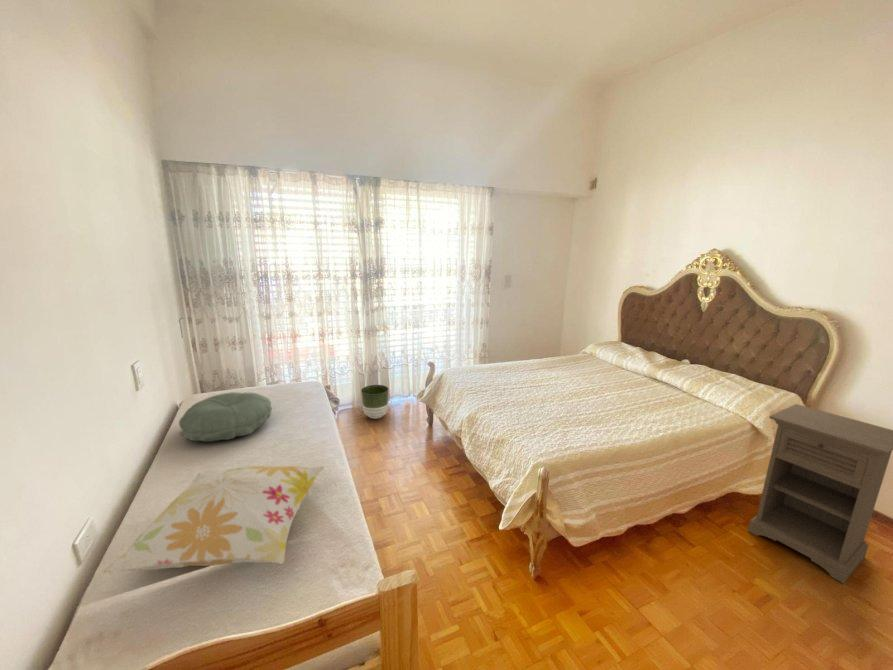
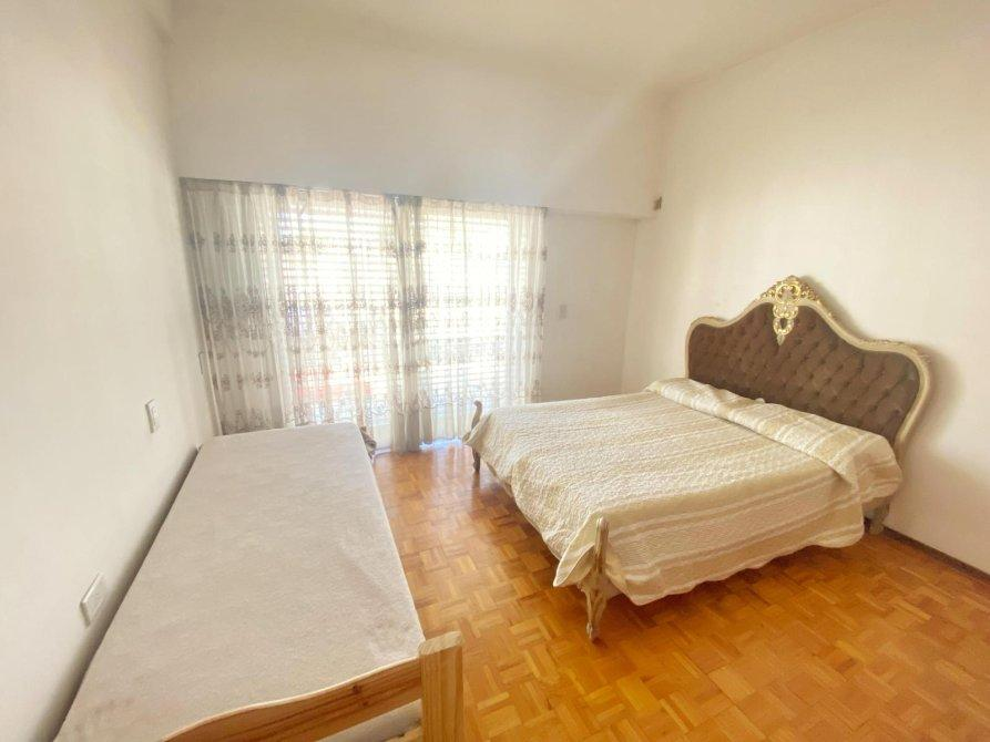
- planter (375, 403)
- nightstand (818, 486)
- pillow (229, 414)
- decorative pillow (234, 509)
